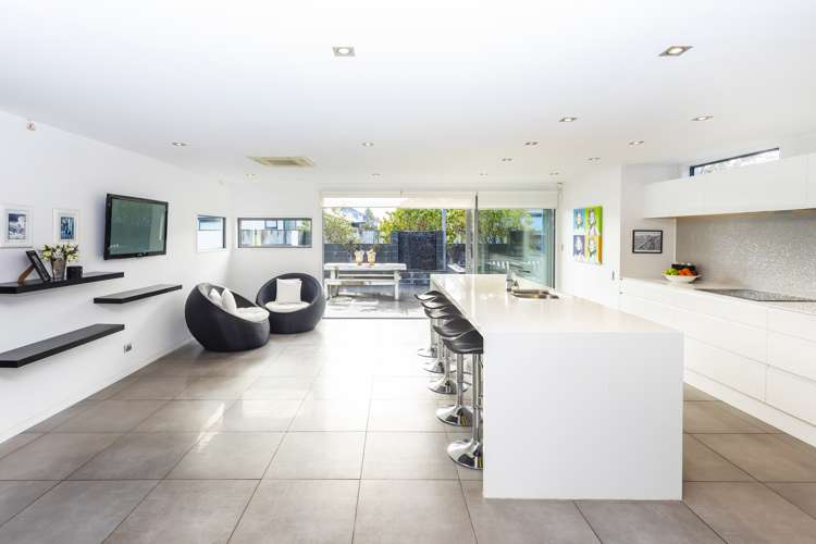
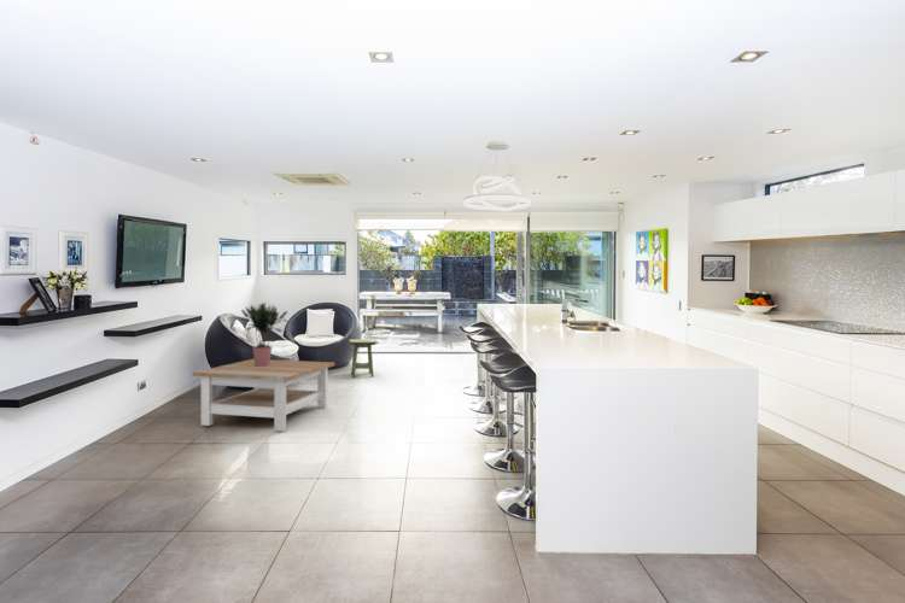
+ potted plant (264, 334)
+ coffee table (268, 391)
+ side table (362, 363)
+ pendant light (497, 176)
